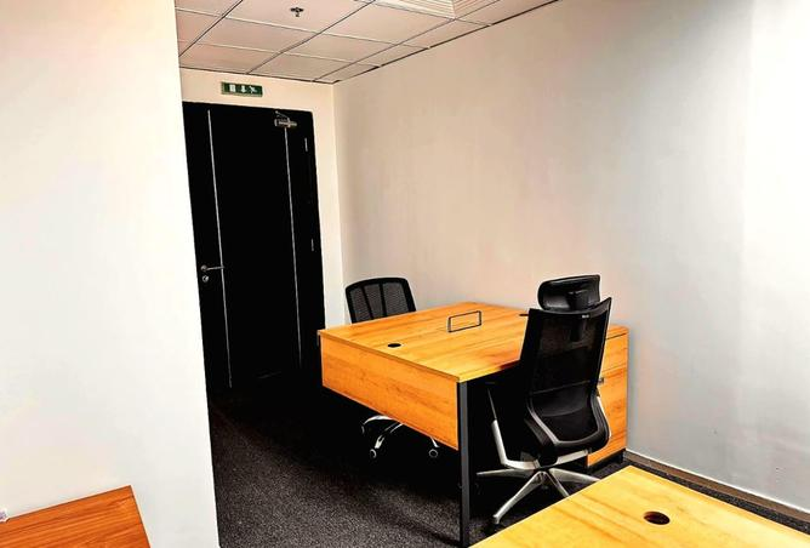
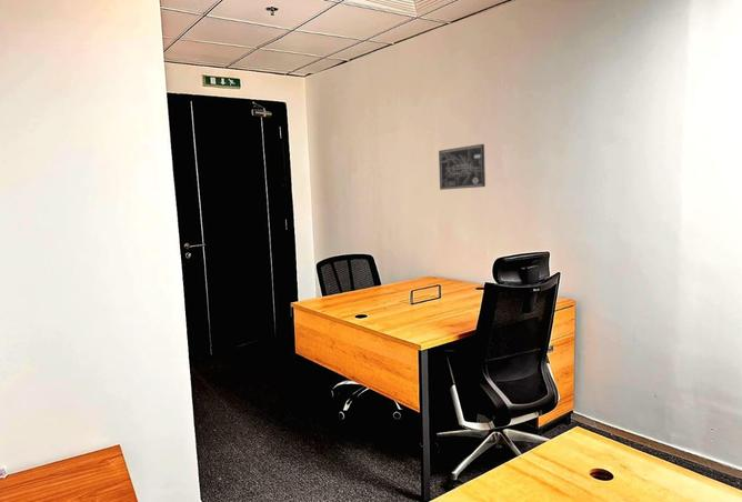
+ wall art (461, 168)
